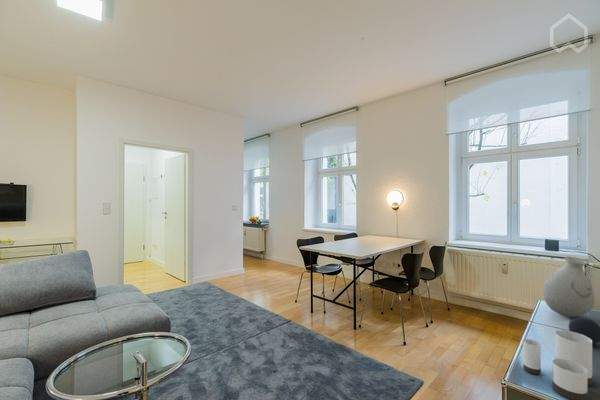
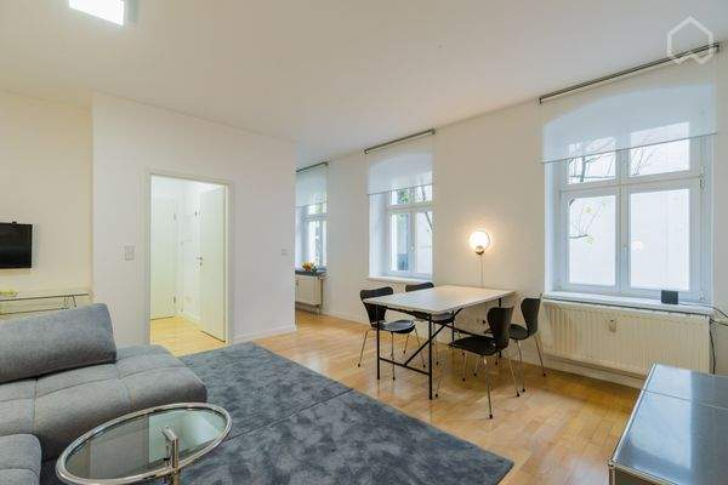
- decorative ball (585, 330)
- candle (555, 357)
- vase (567, 285)
